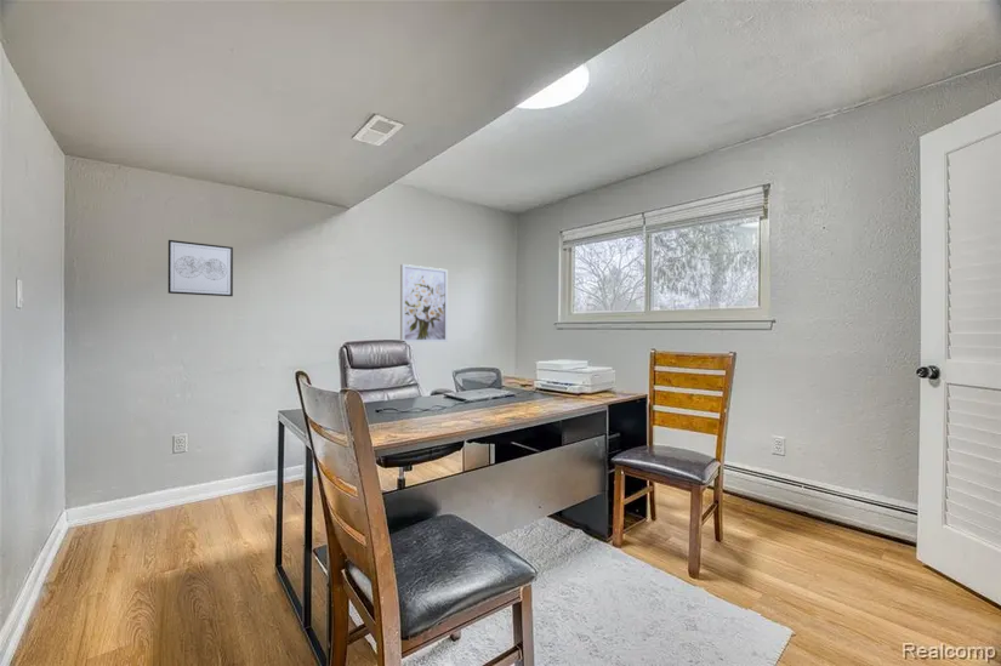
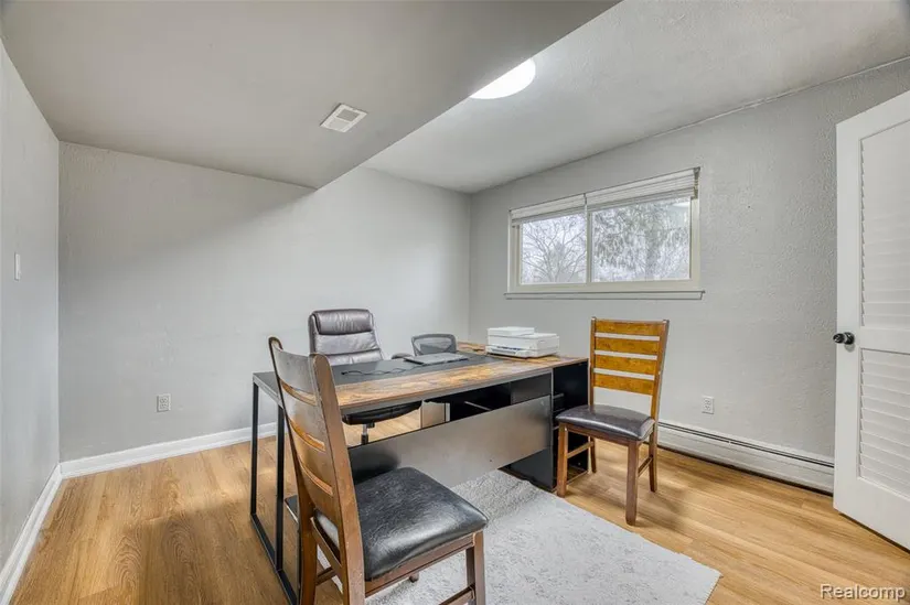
- wall art (201, 269)
- wall art (425, 304)
